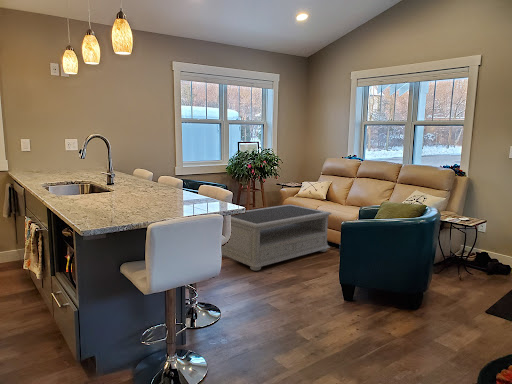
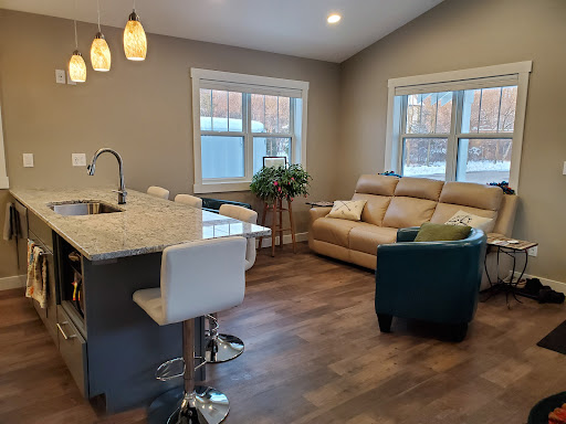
- coffee table (274, 233)
